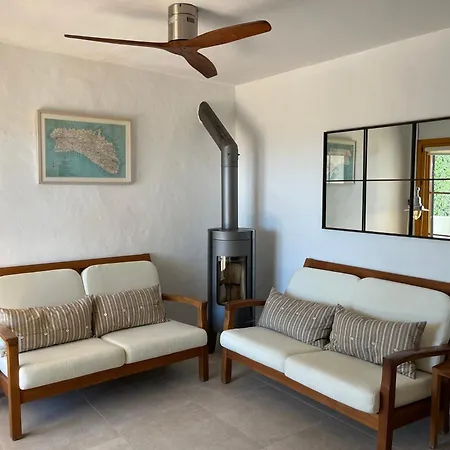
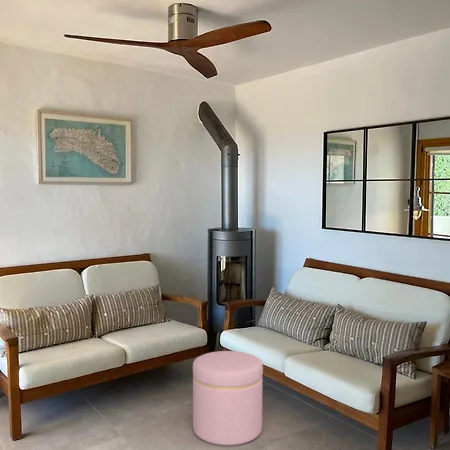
+ ottoman (227, 394)
